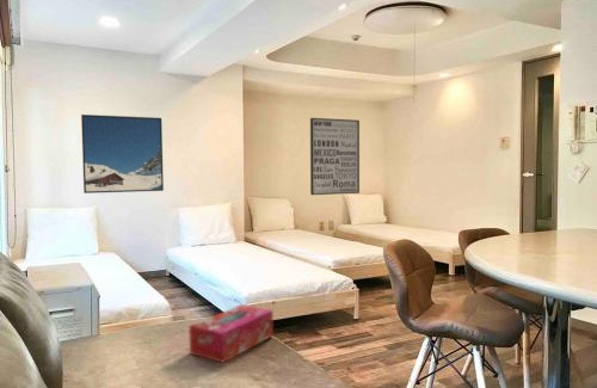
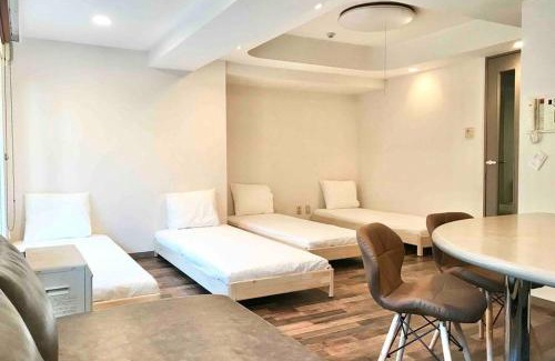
- wall art (336, 156)
- tissue box (233, 331)
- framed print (123, 154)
